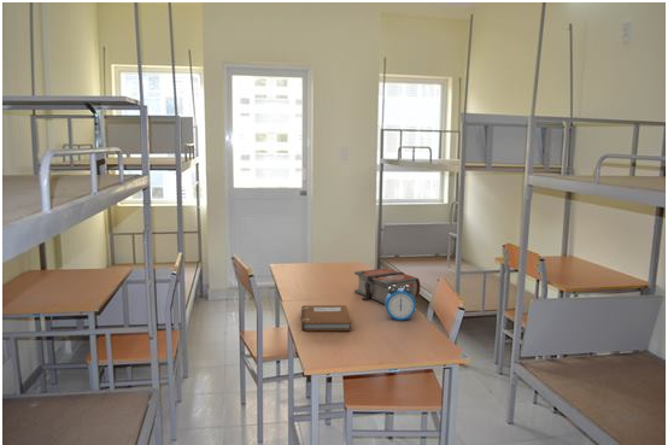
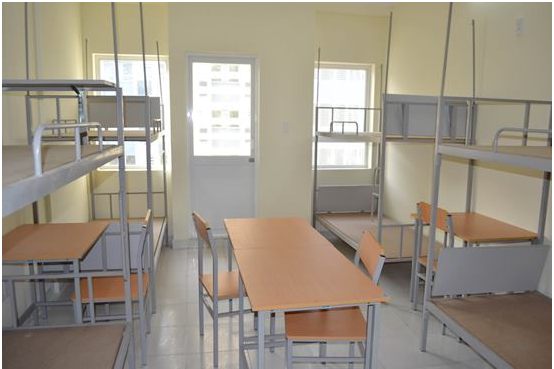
- notebook (324, 316)
- alarm clock (399, 301)
- bible (382, 285)
